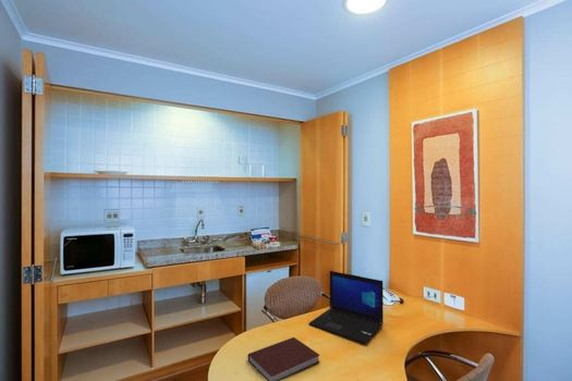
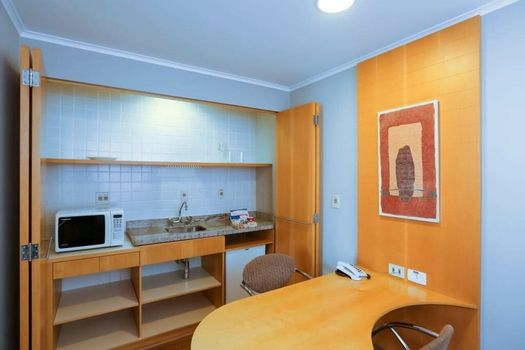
- laptop (345, 303)
- notebook (283, 357)
